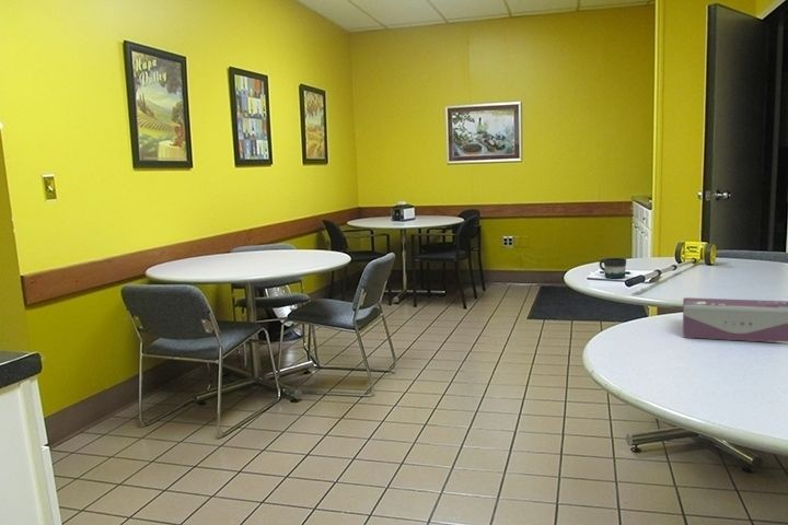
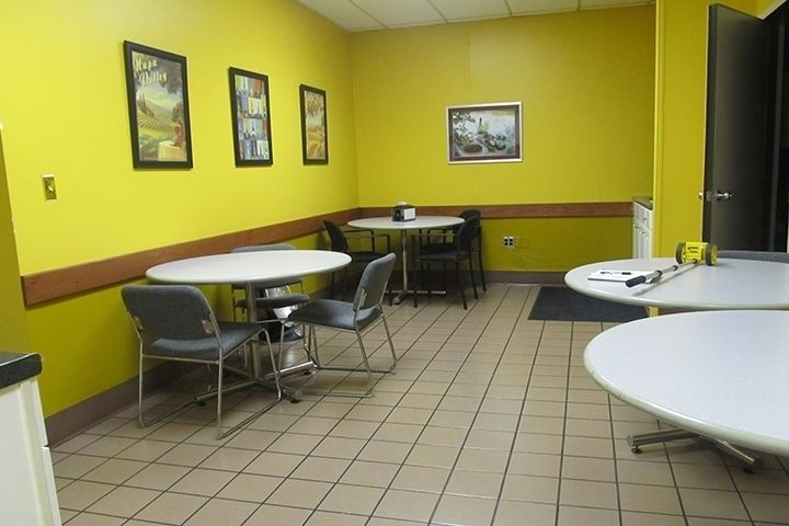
- mug (612, 268)
- tissue box (735, 317)
